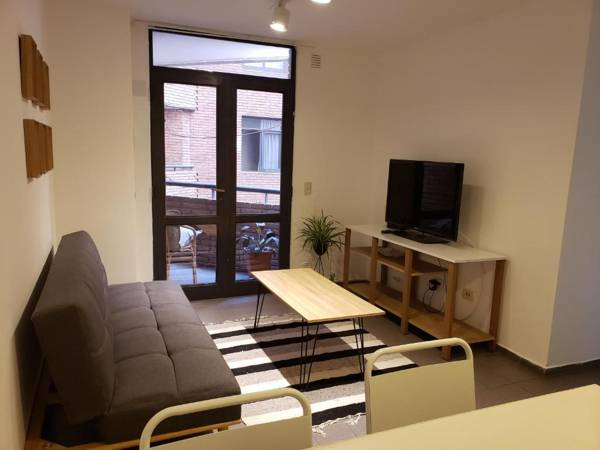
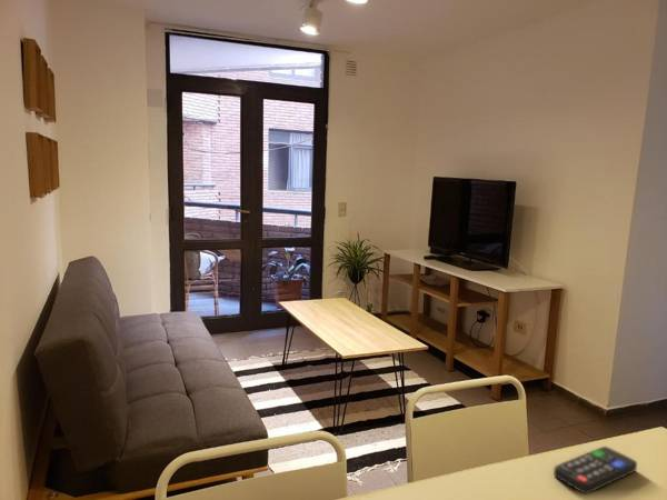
+ remote control (596, 468)
